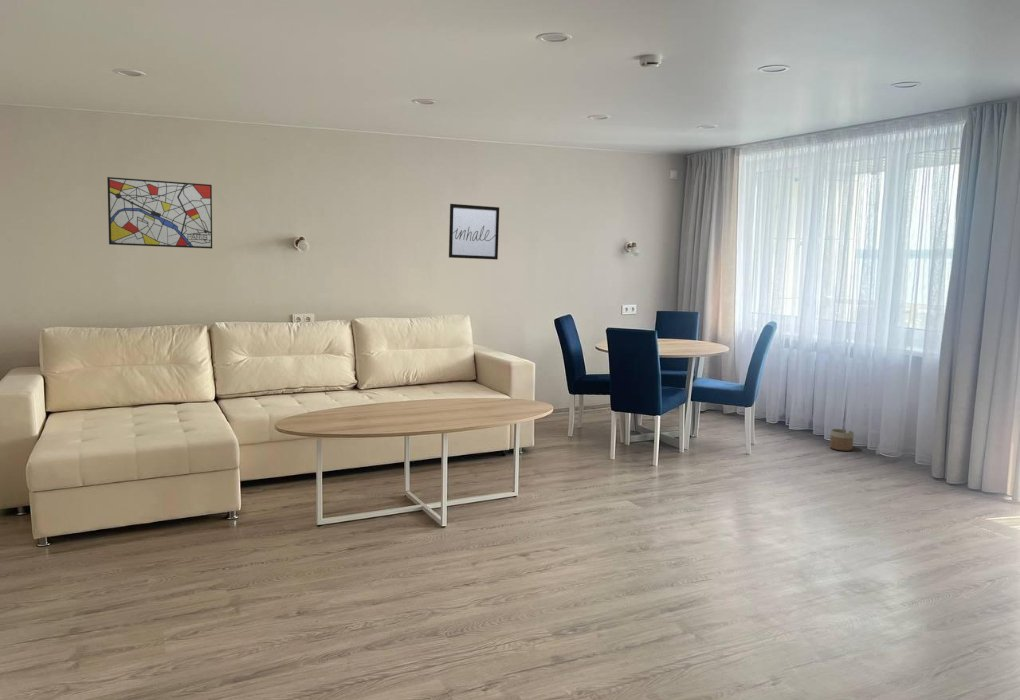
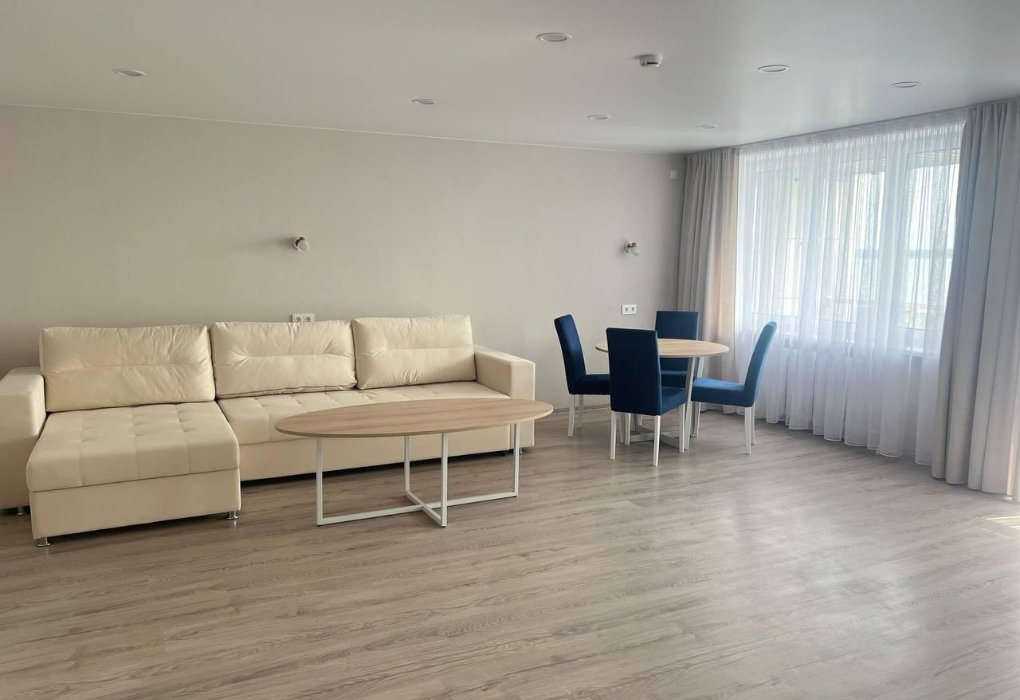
- wall art (474, 232)
- wall art (161, 213)
- planter (841, 439)
